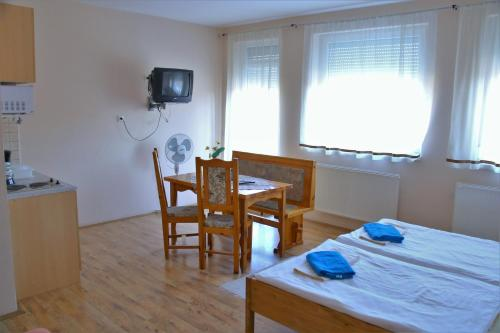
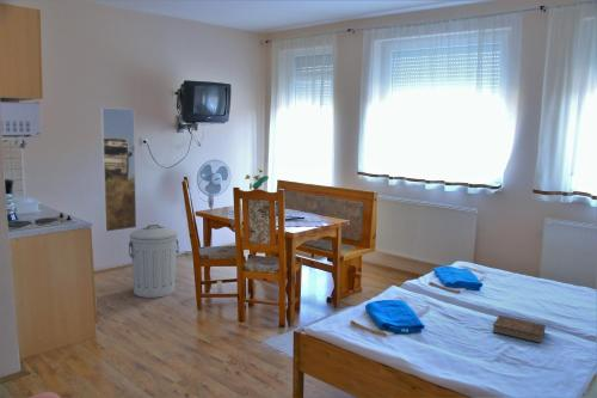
+ trash can (154, 258)
+ book (518, 327)
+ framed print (118, 170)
